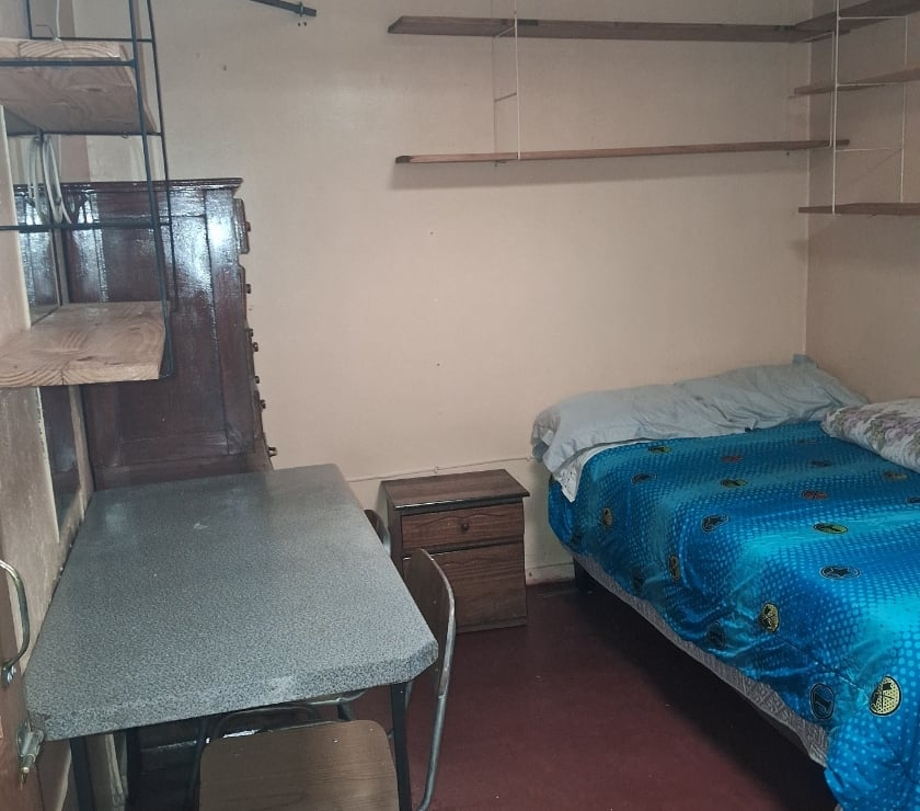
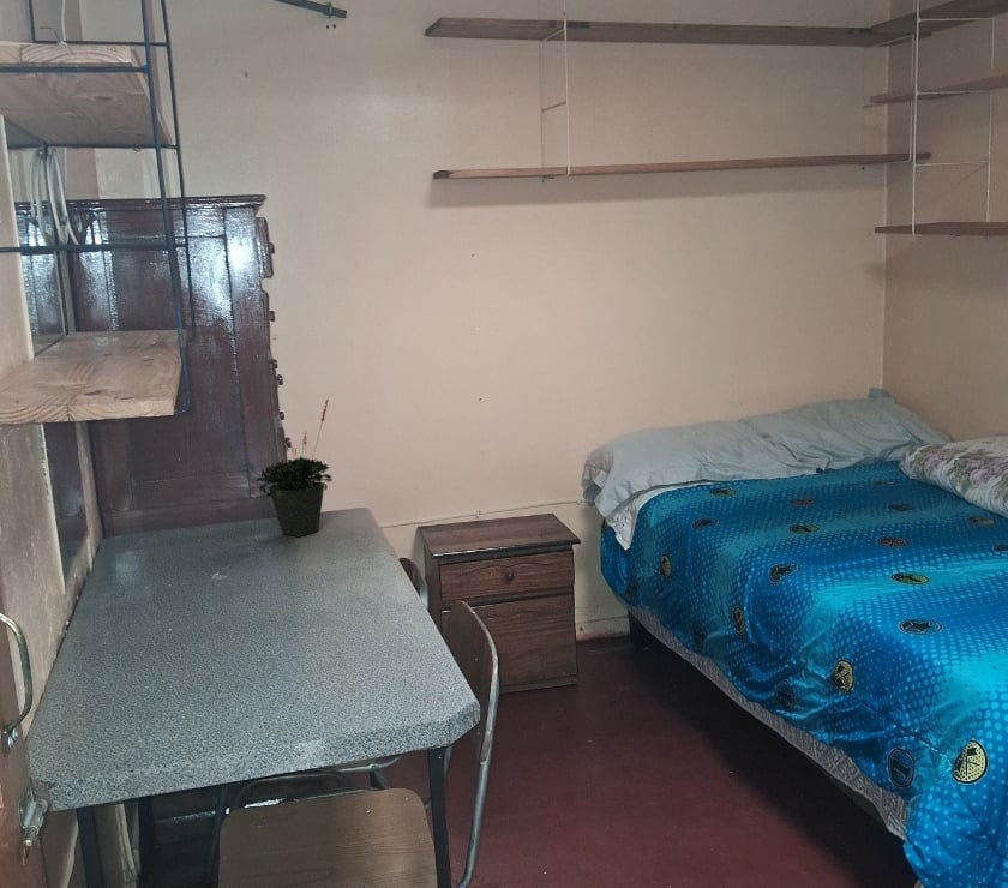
+ potted plant (295, 464)
